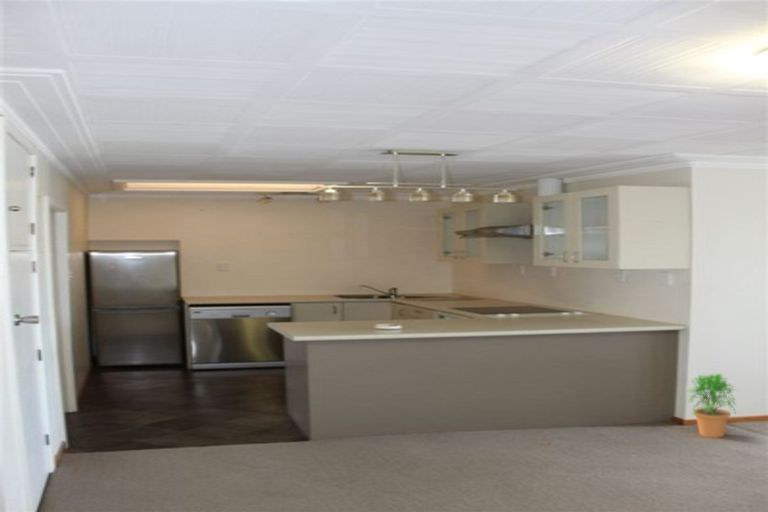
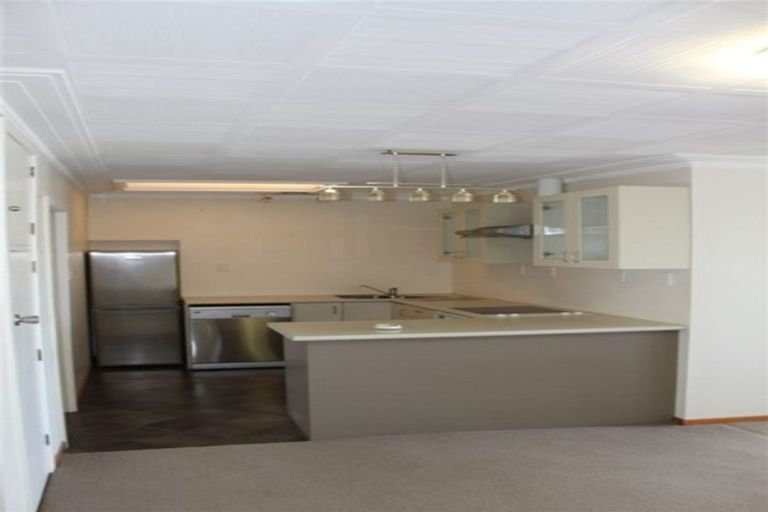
- potted plant (711, 402)
